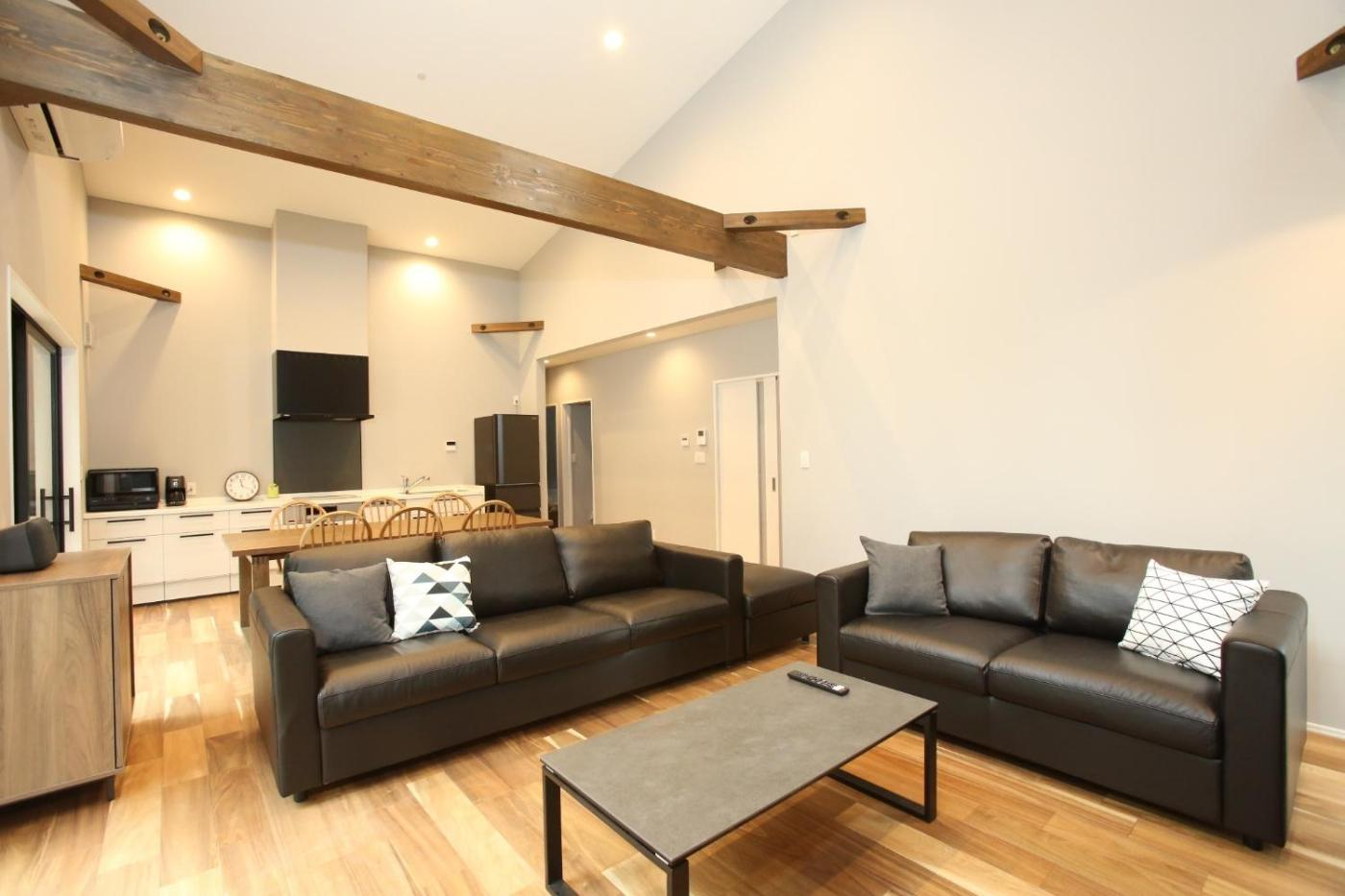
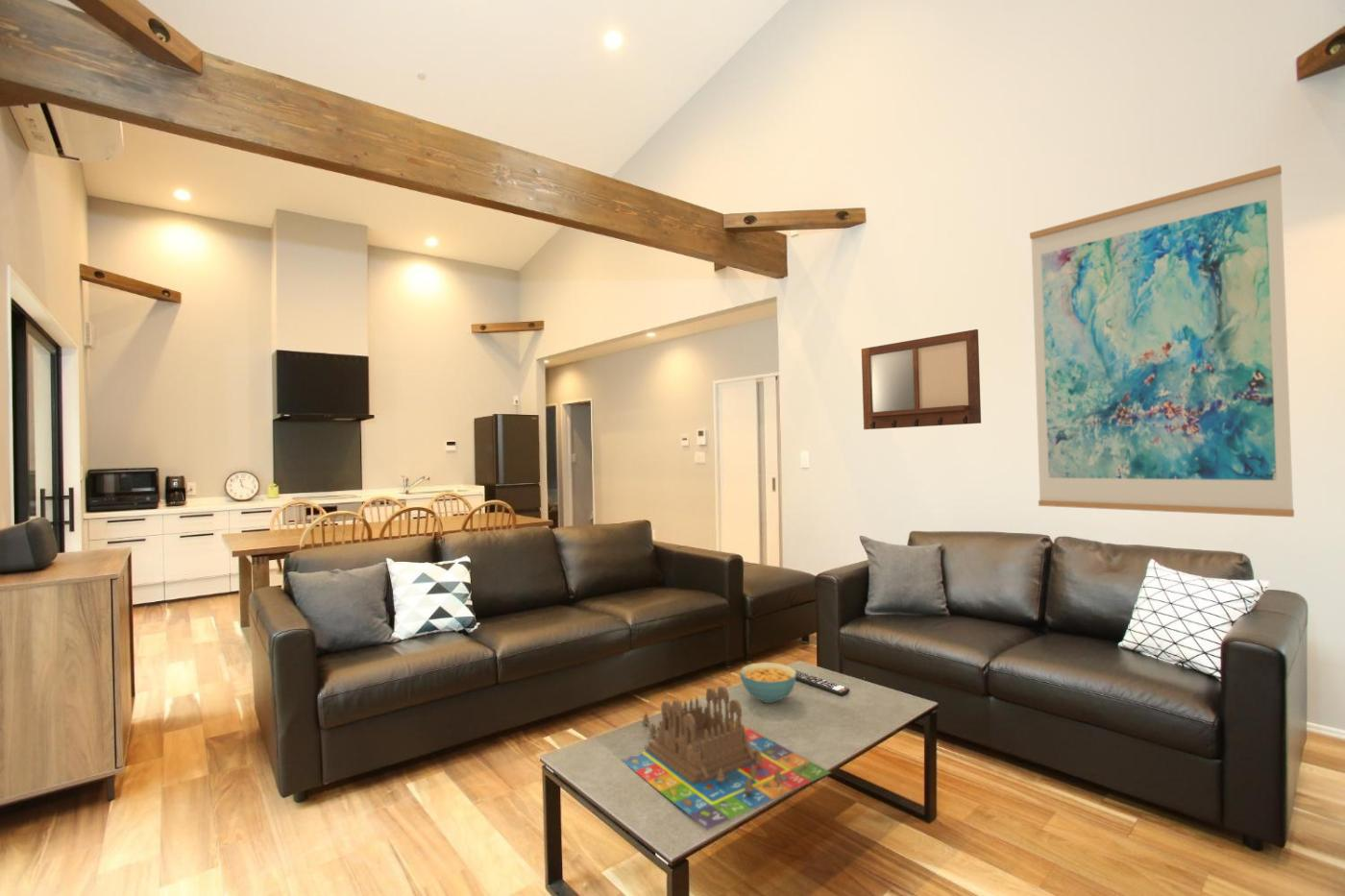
+ writing board (914, 382)
+ board game (701, 722)
+ cereal bowl (769, 685)
+ wall art (1145, 356)
